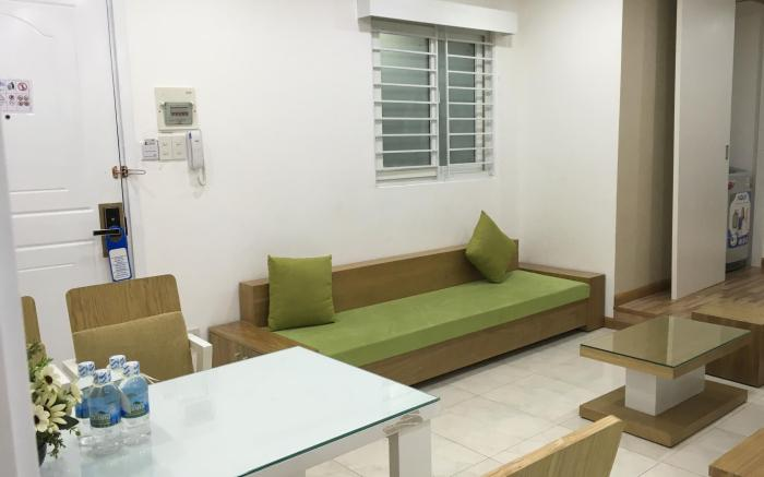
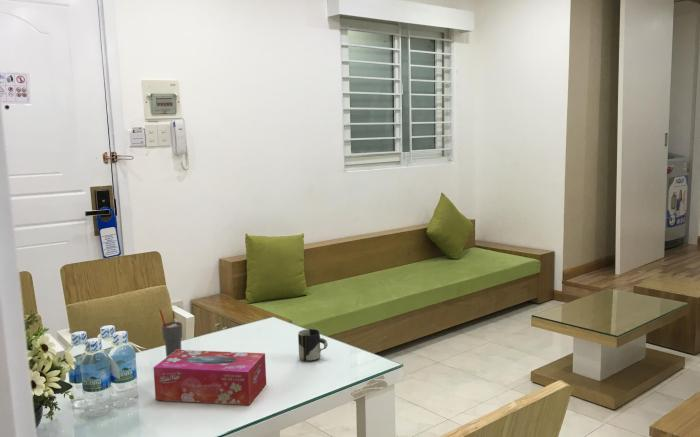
+ cup (172, 339)
+ cup (313, 345)
+ tissue box (211, 376)
